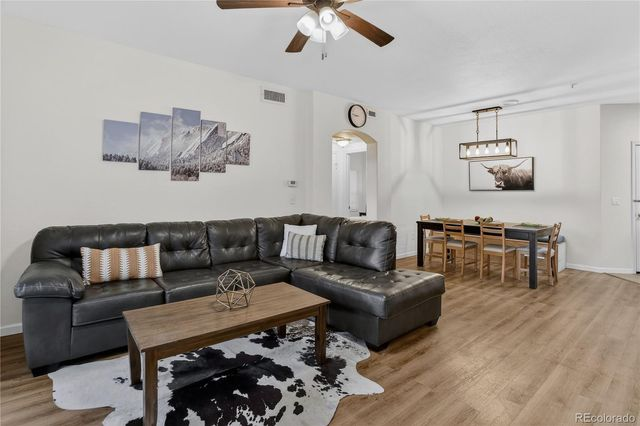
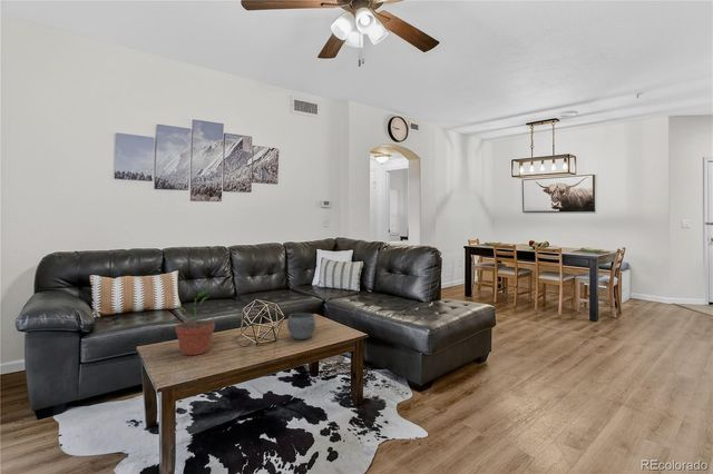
+ bowl (301, 326)
+ potted plant (195, 319)
